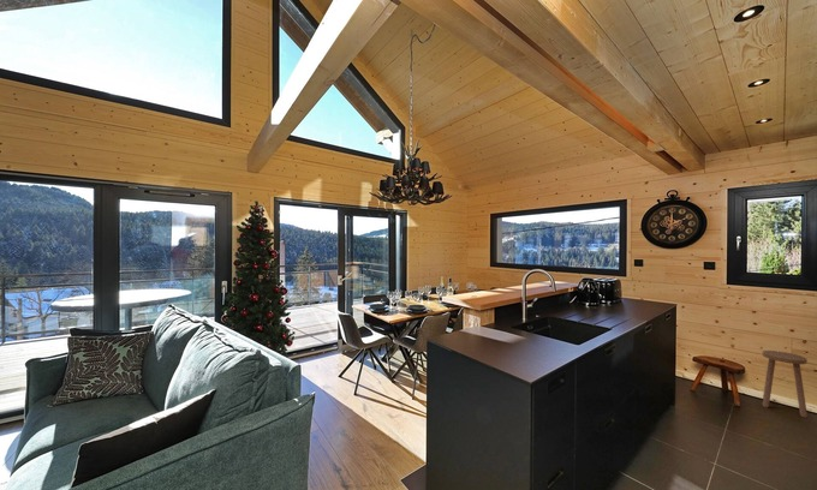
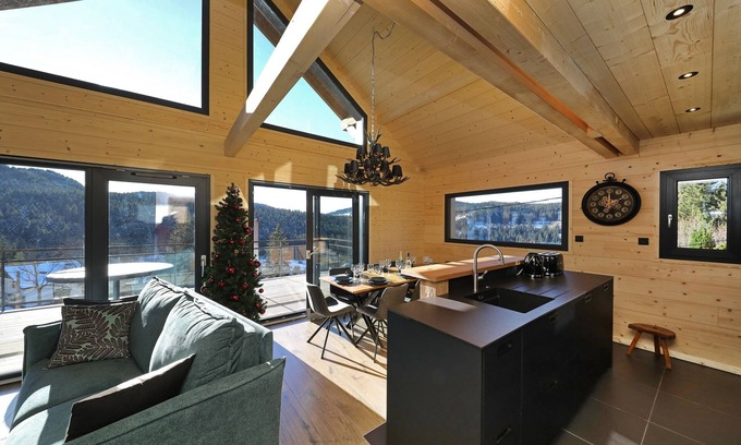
- stool (773, 376)
